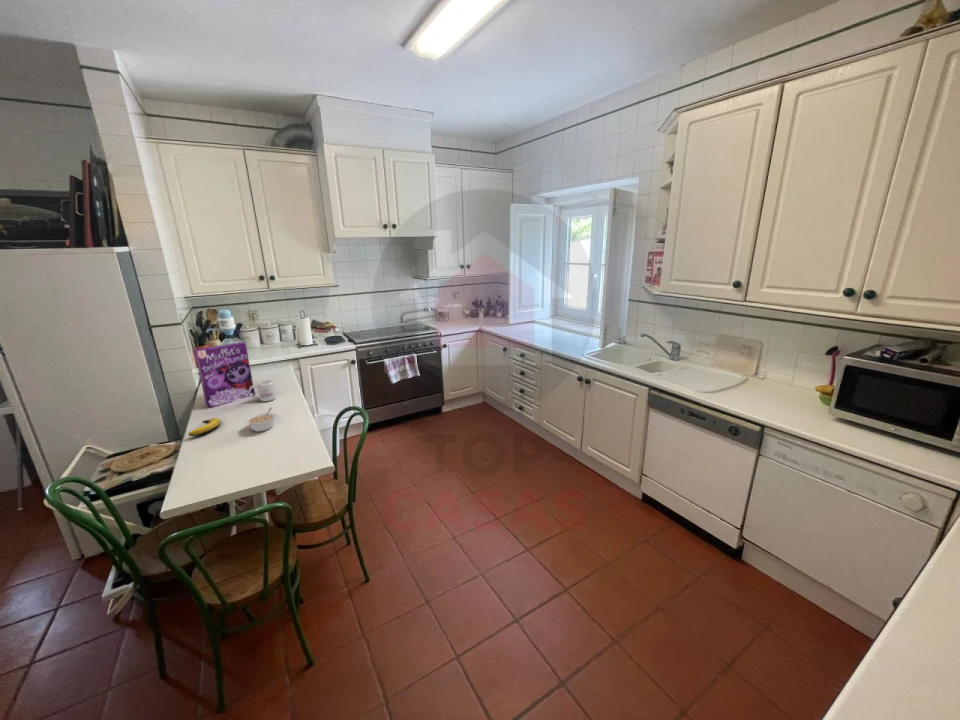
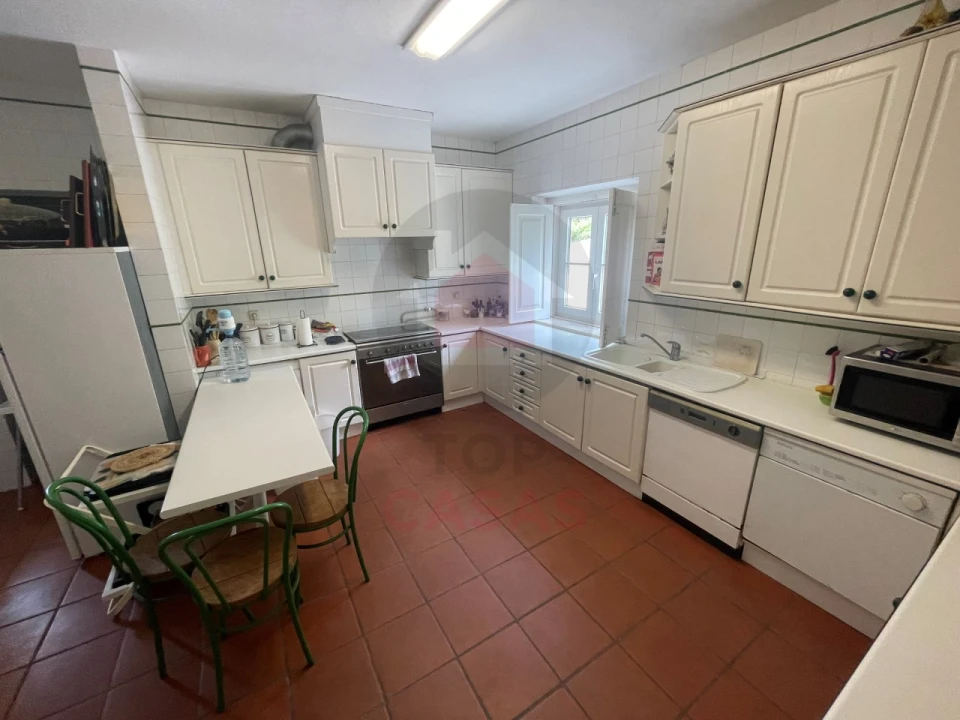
- mug (261, 391)
- banana (206, 424)
- cereal box (226, 373)
- legume (261, 421)
